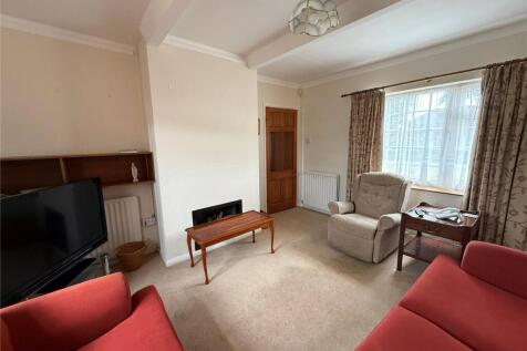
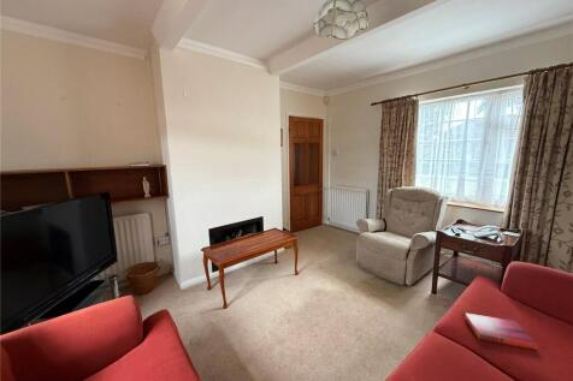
+ hardback book (497, 329)
